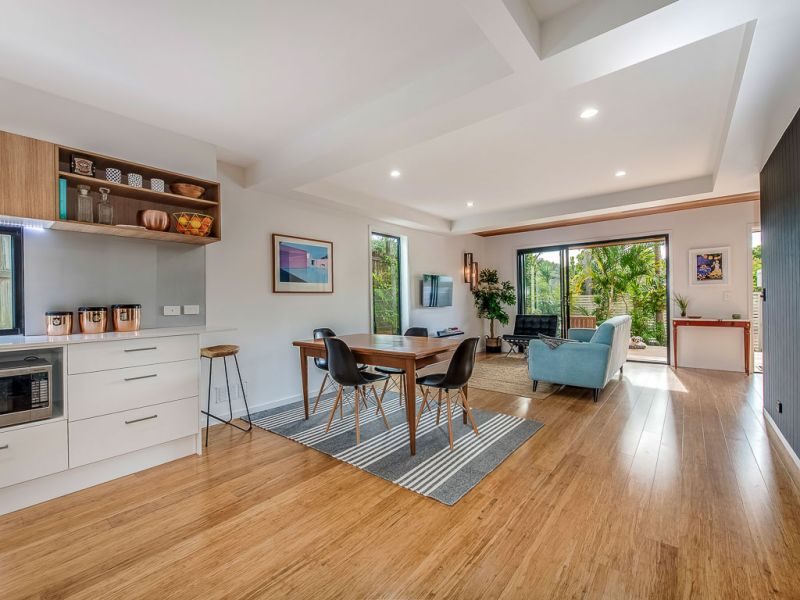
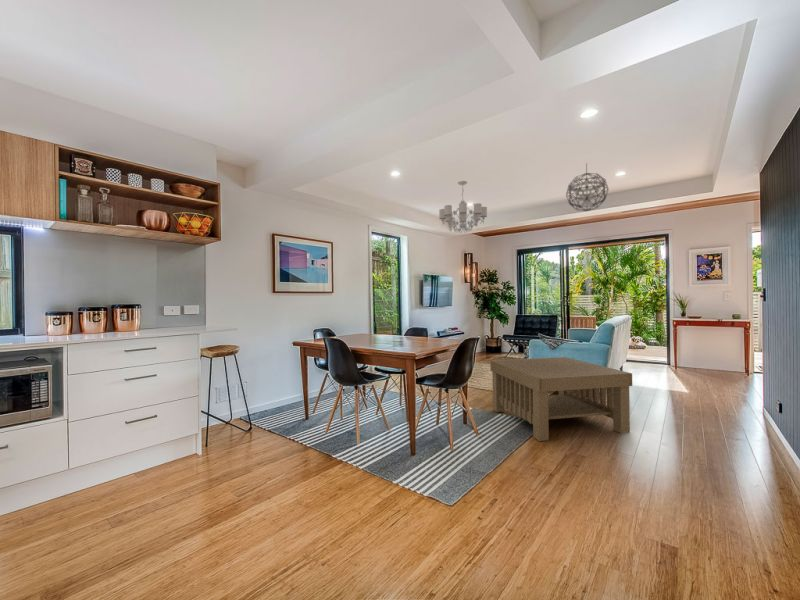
+ coffee table (554, 395)
+ chandelier (462, 207)
+ pendant light (586, 187)
